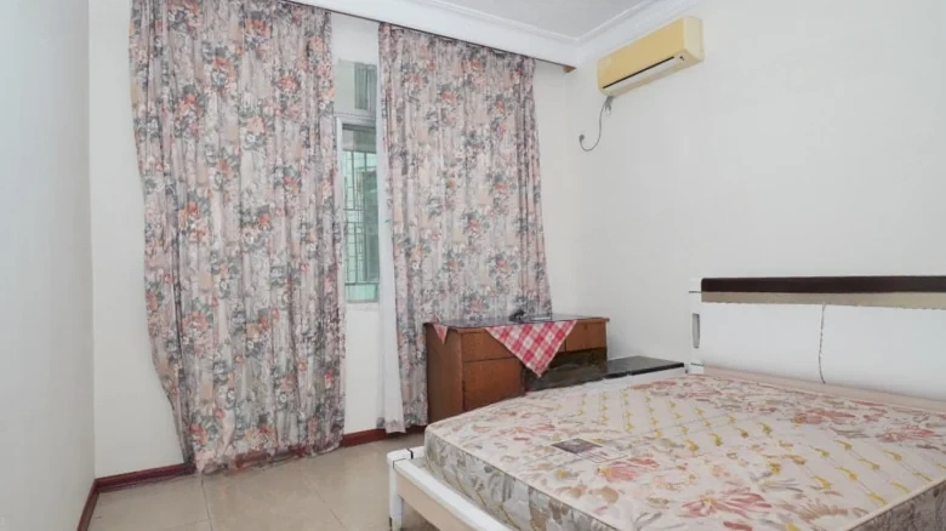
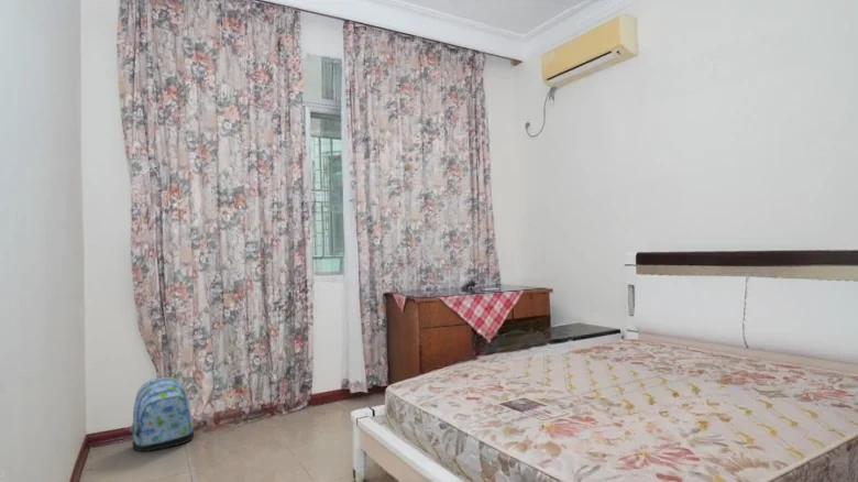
+ backpack (162, 412)
